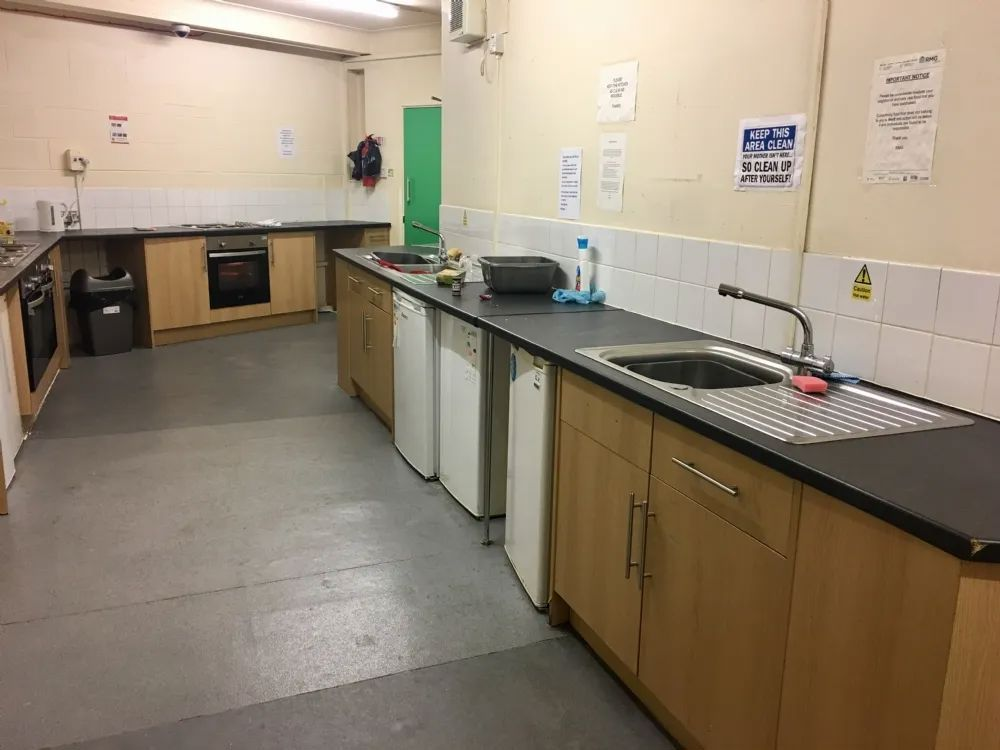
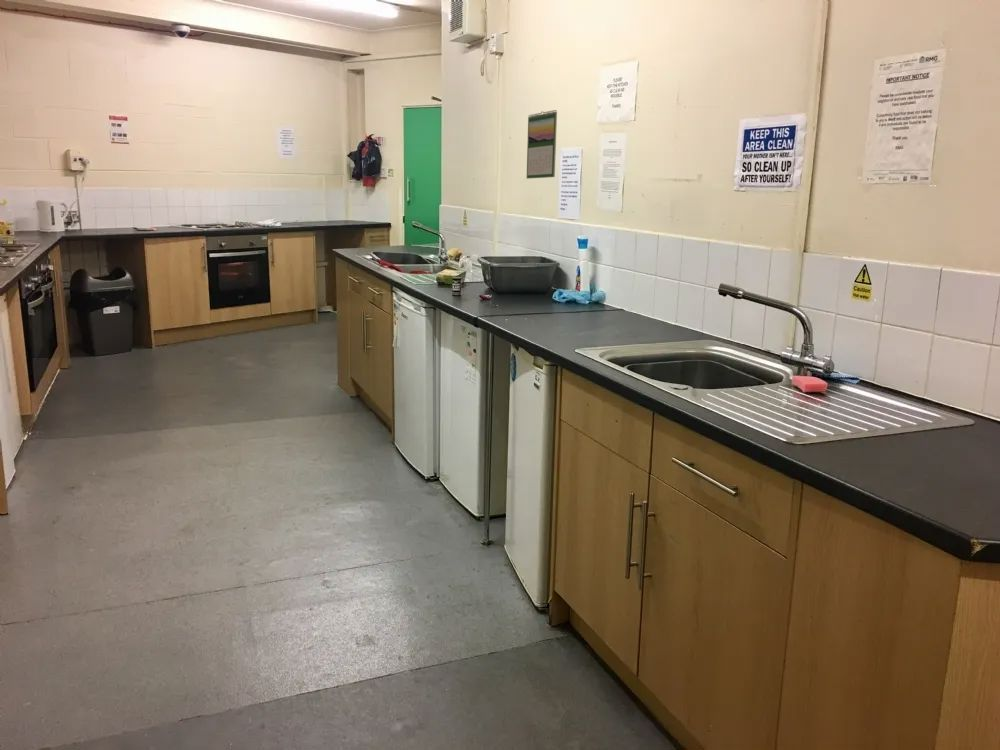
+ calendar (541, 144)
